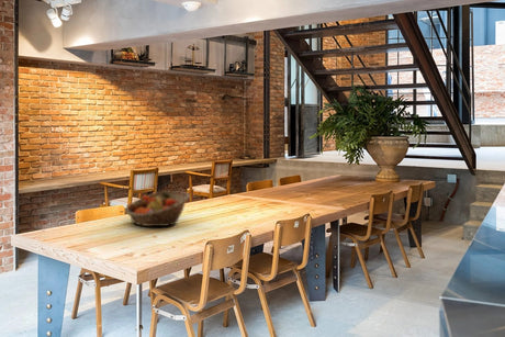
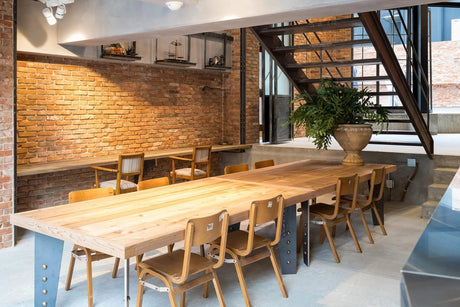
- fruit basket (157, 207)
